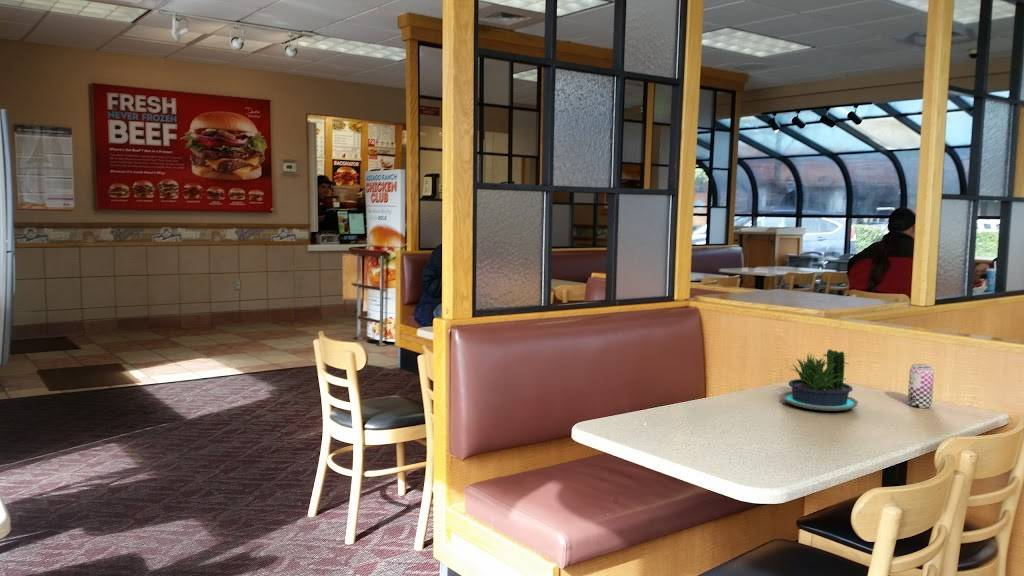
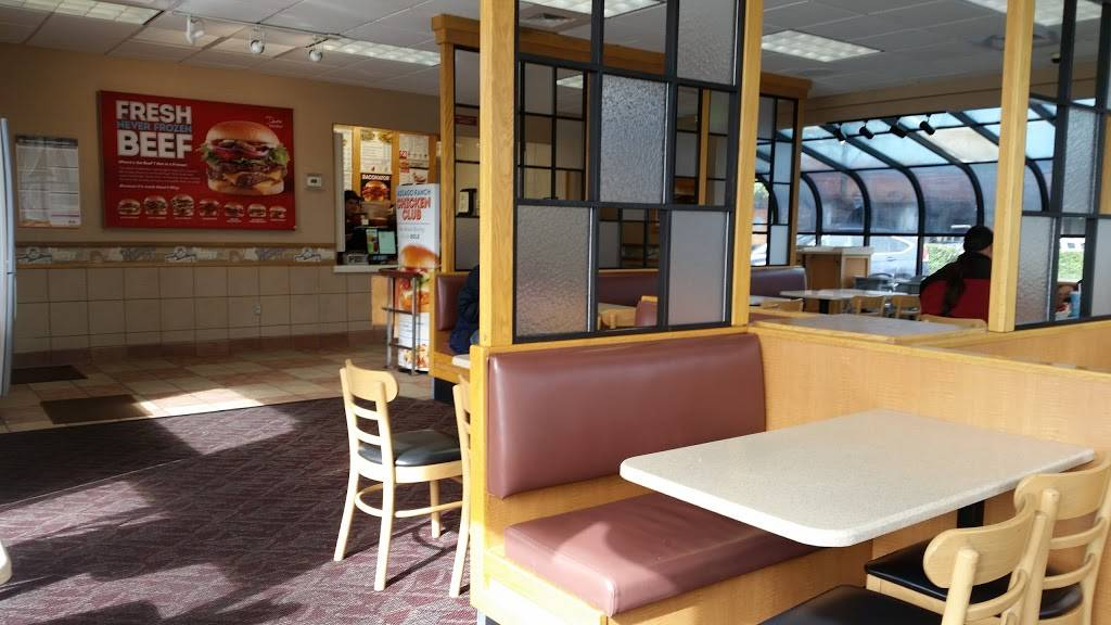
- beer can (920, 385)
- potted plant (820, 378)
